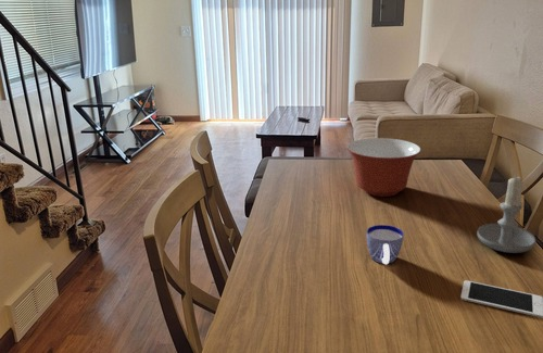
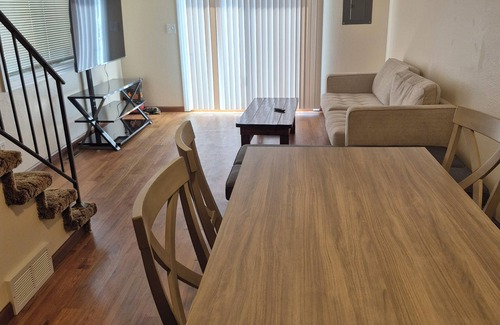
- cup (384, 248)
- cell phone (501, 298)
- mixing bowl (381, 168)
- candle (509, 211)
